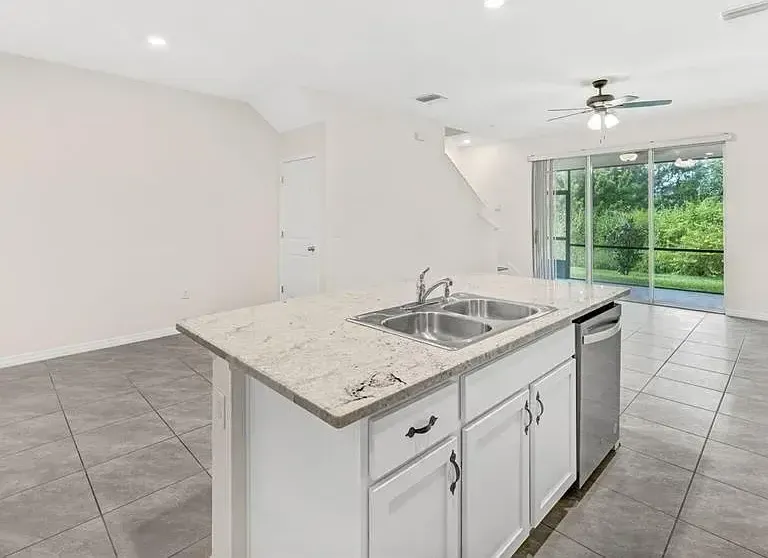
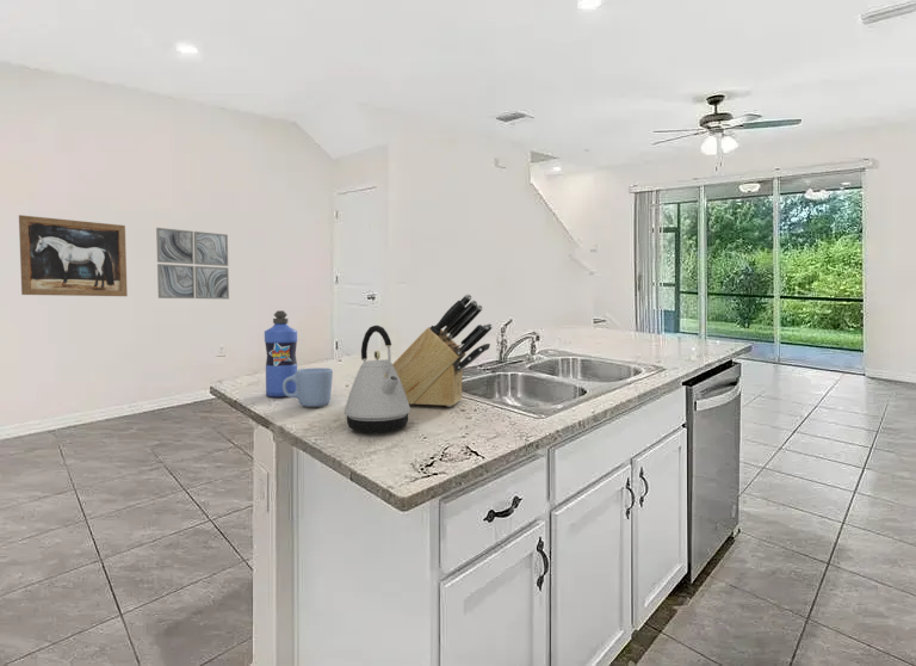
+ knife block (429, 349)
+ mug (308, 388)
+ wall art (75, 258)
+ water bottle (280, 352)
+ wall art (193, 266)
+ kettle (377, 376)
